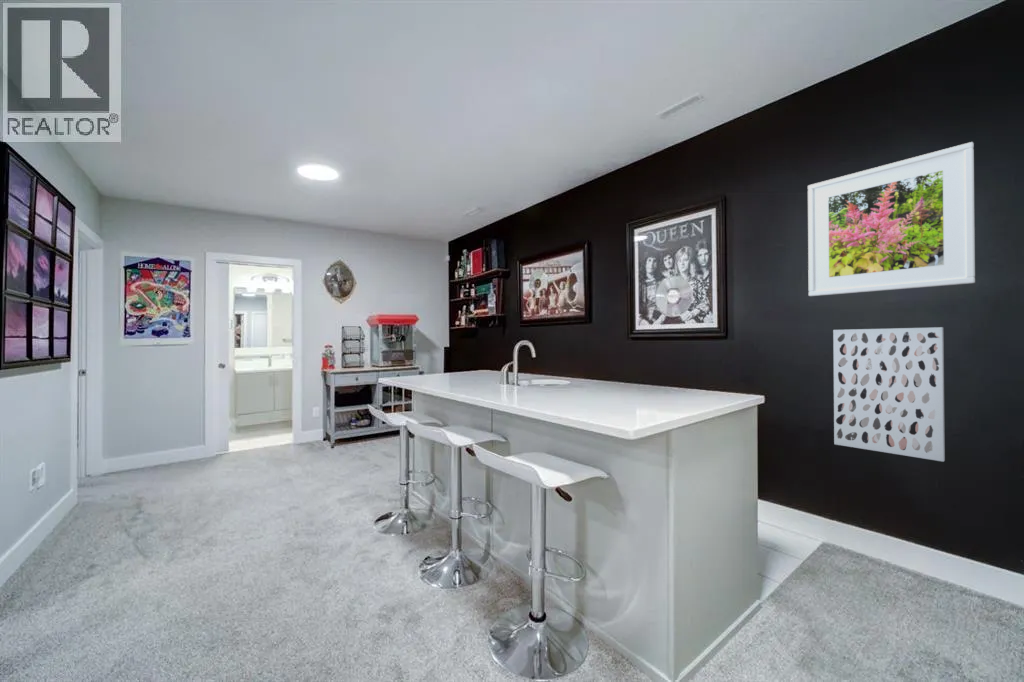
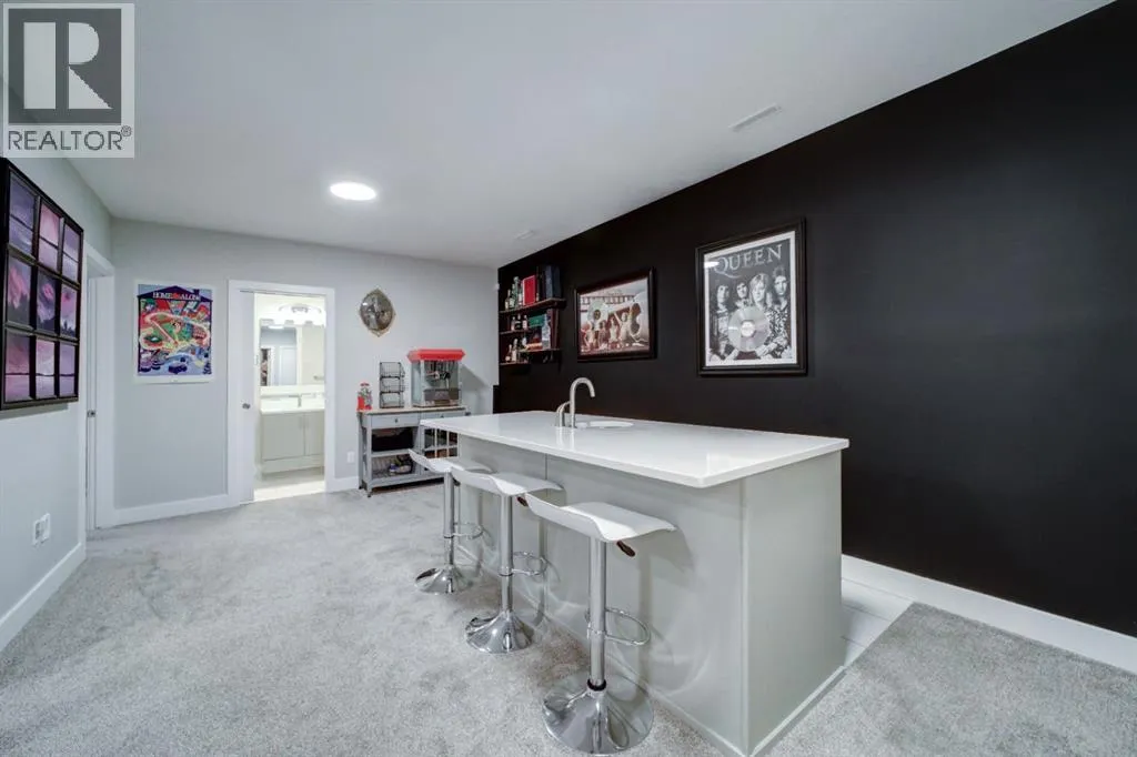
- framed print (881, 228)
- wall art (884, 390)
